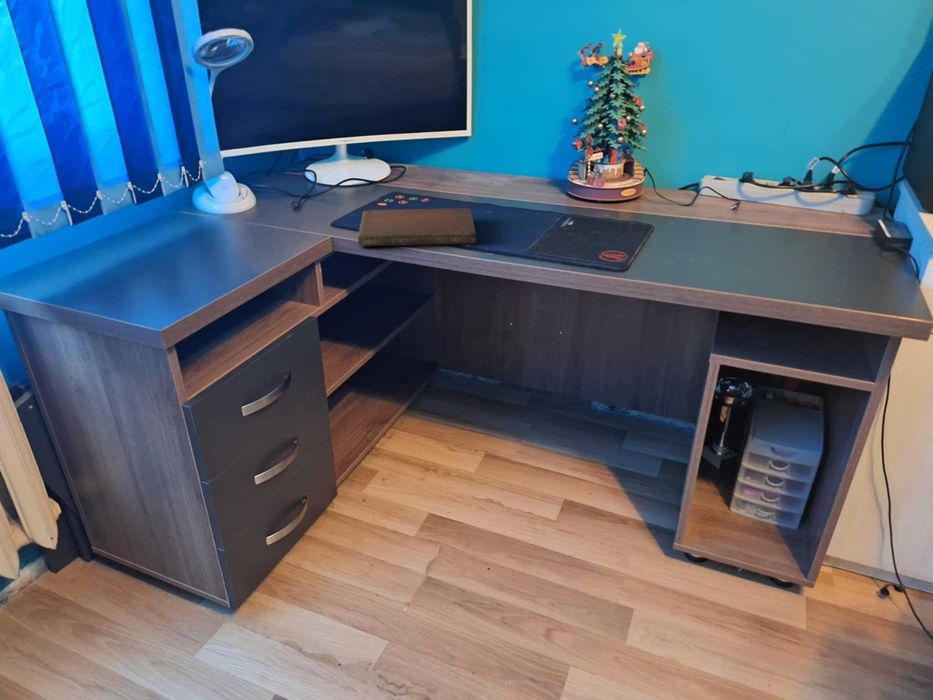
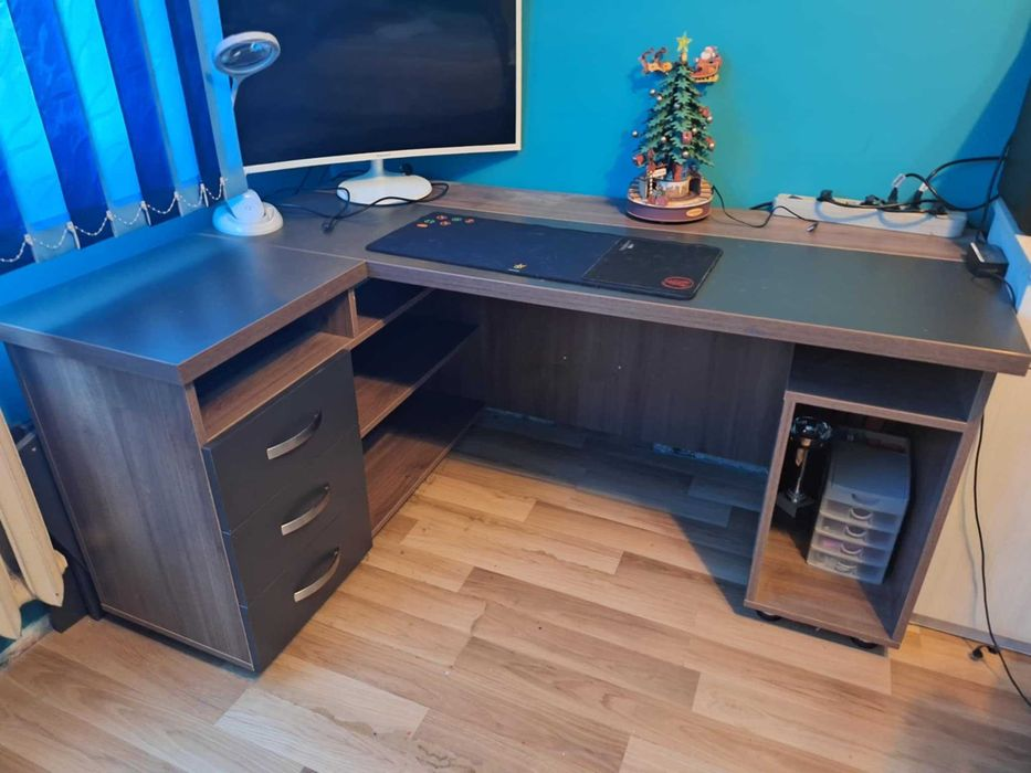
- notebook (417, 226)
